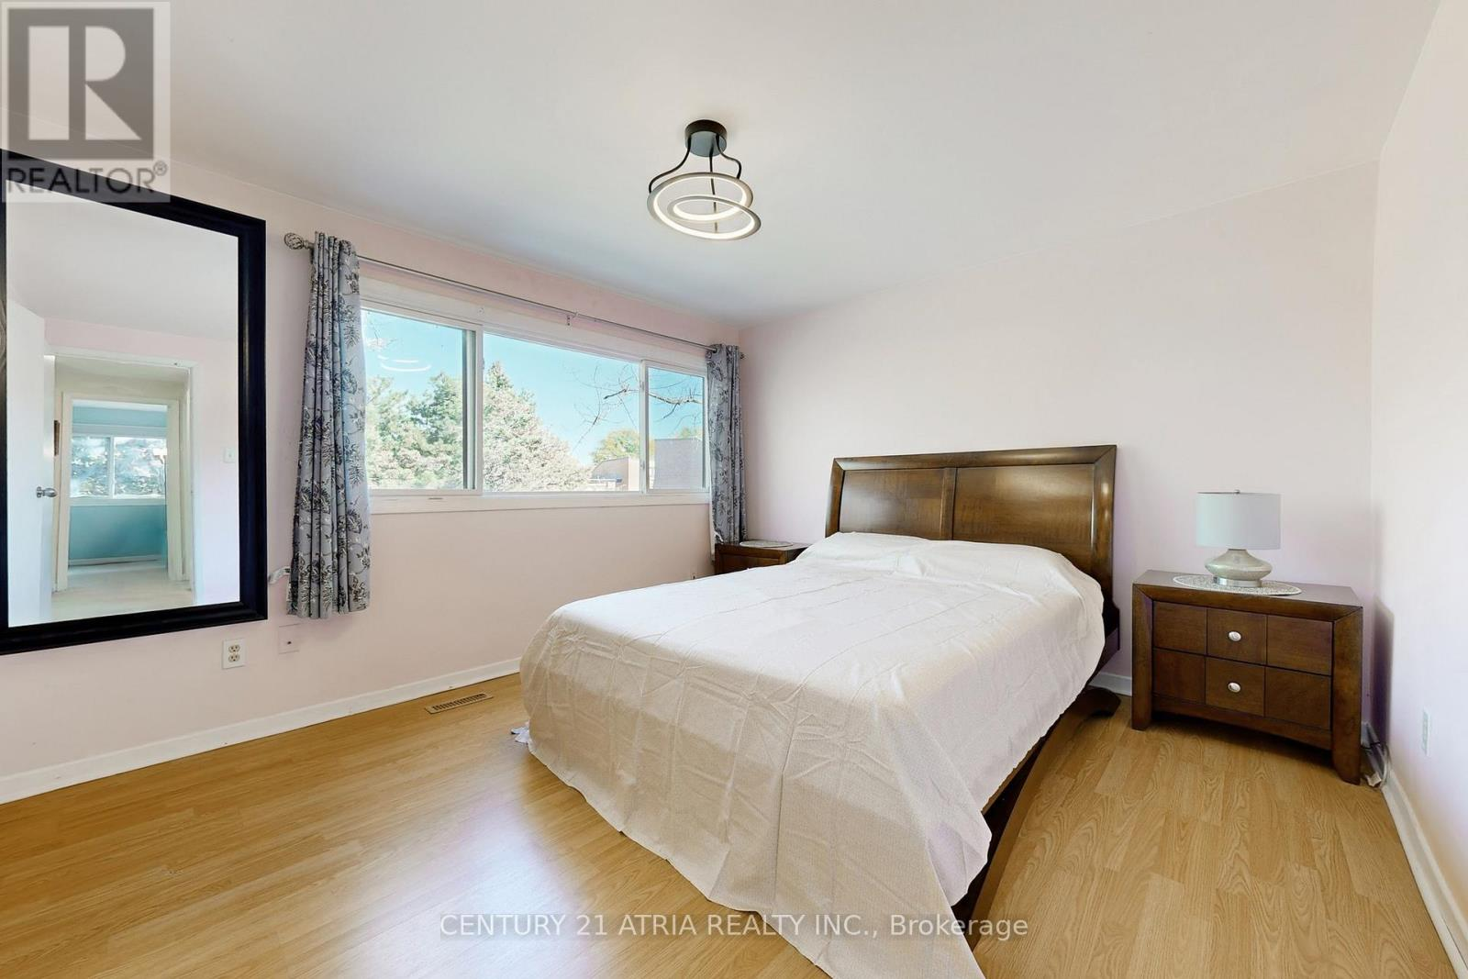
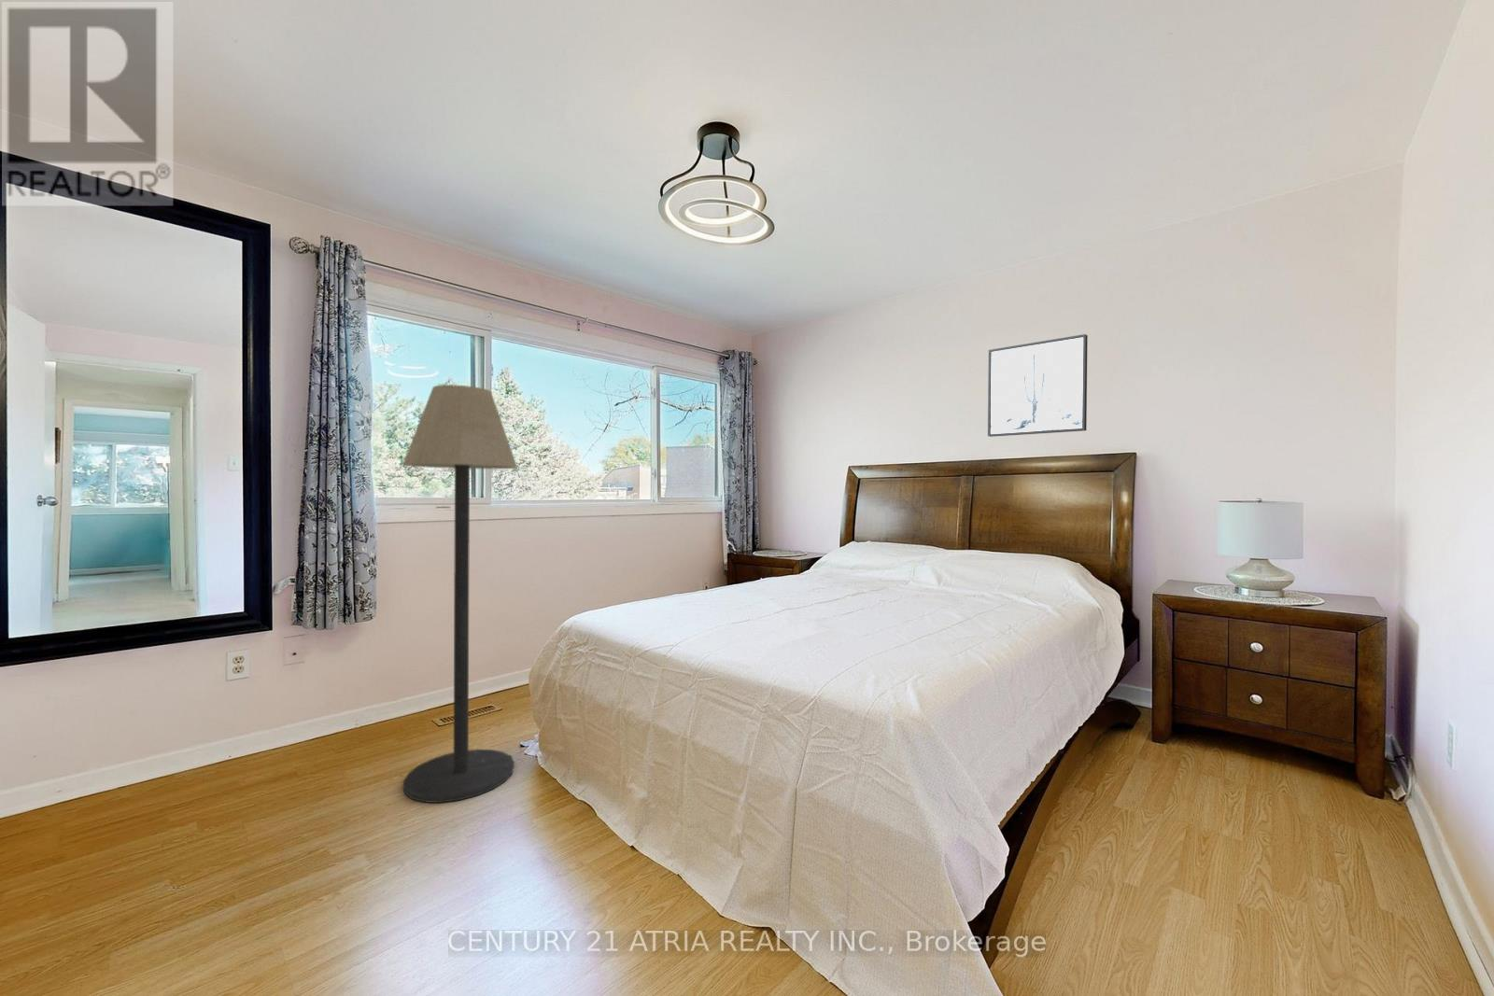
+ wall art (1035, 388)
+ floor lamp (461, 584)
